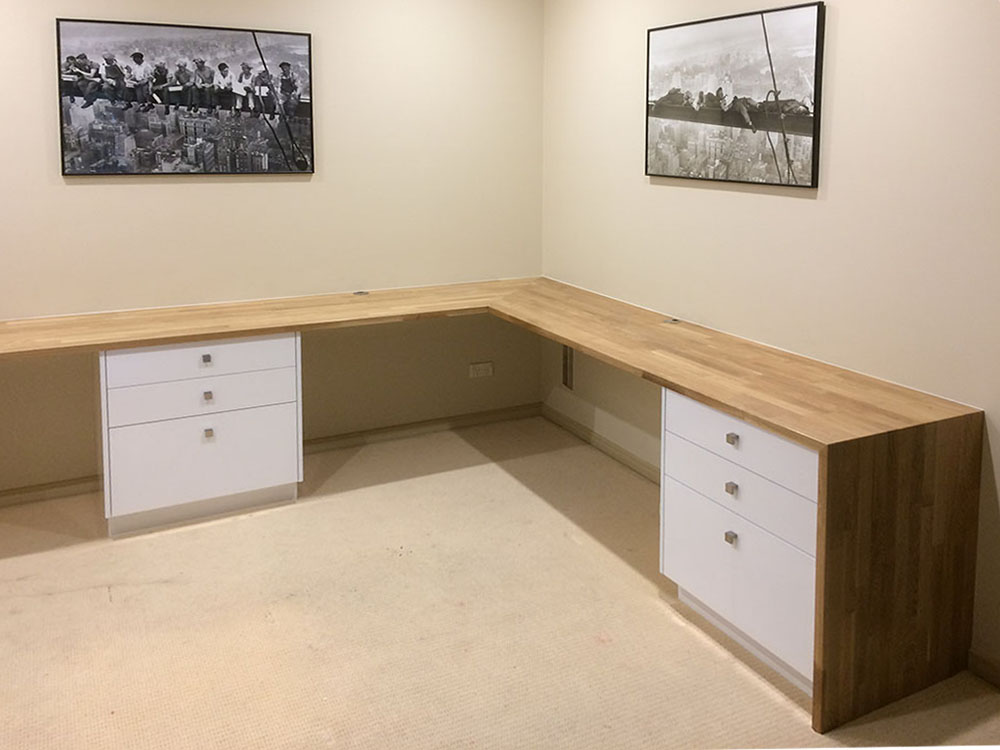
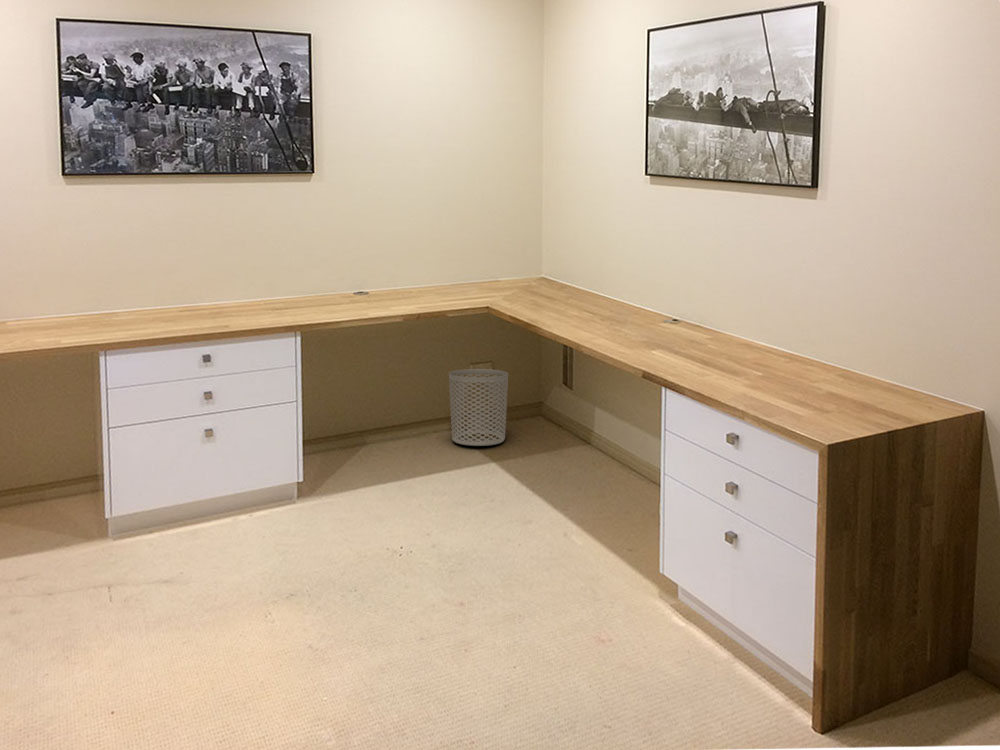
+ waste bin (478, 407)
